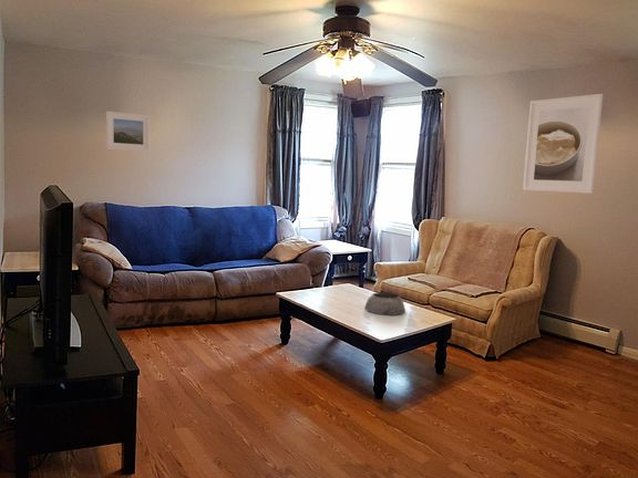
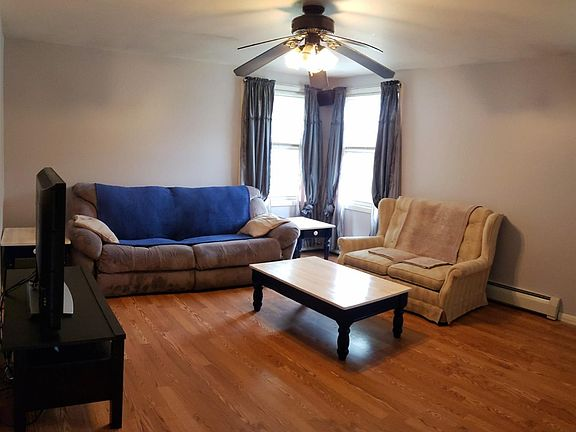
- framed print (128, 132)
- plant pot (384, 302)
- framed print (560, 145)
